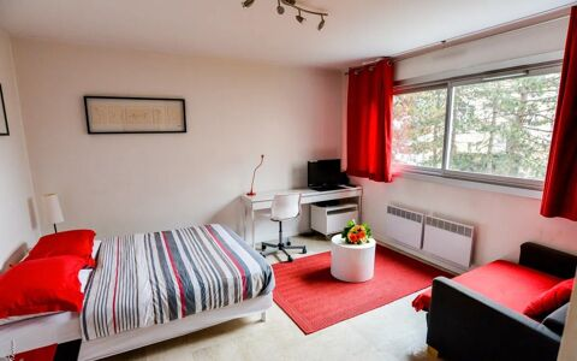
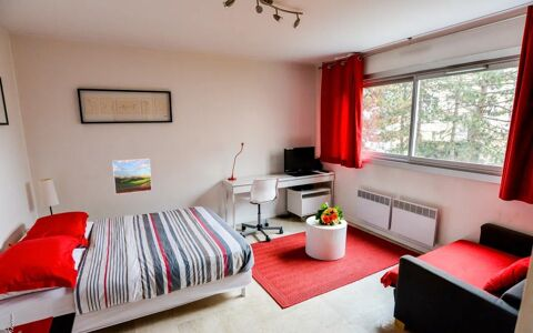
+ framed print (132, 175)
